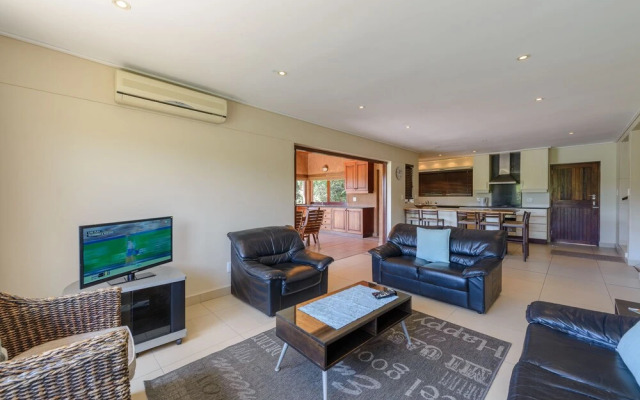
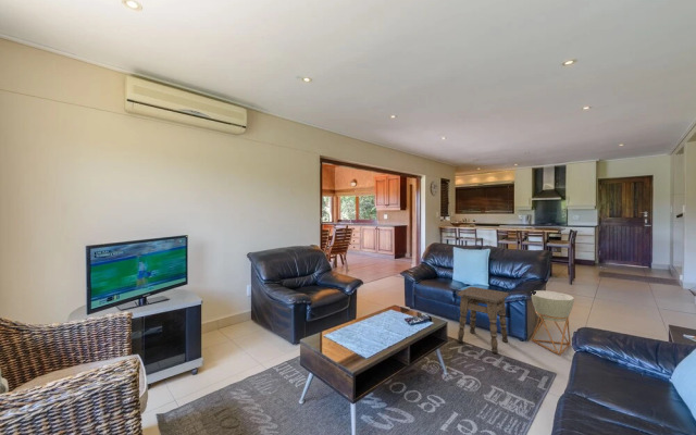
+ planter (551, 320)
+ side table (484, 312)
